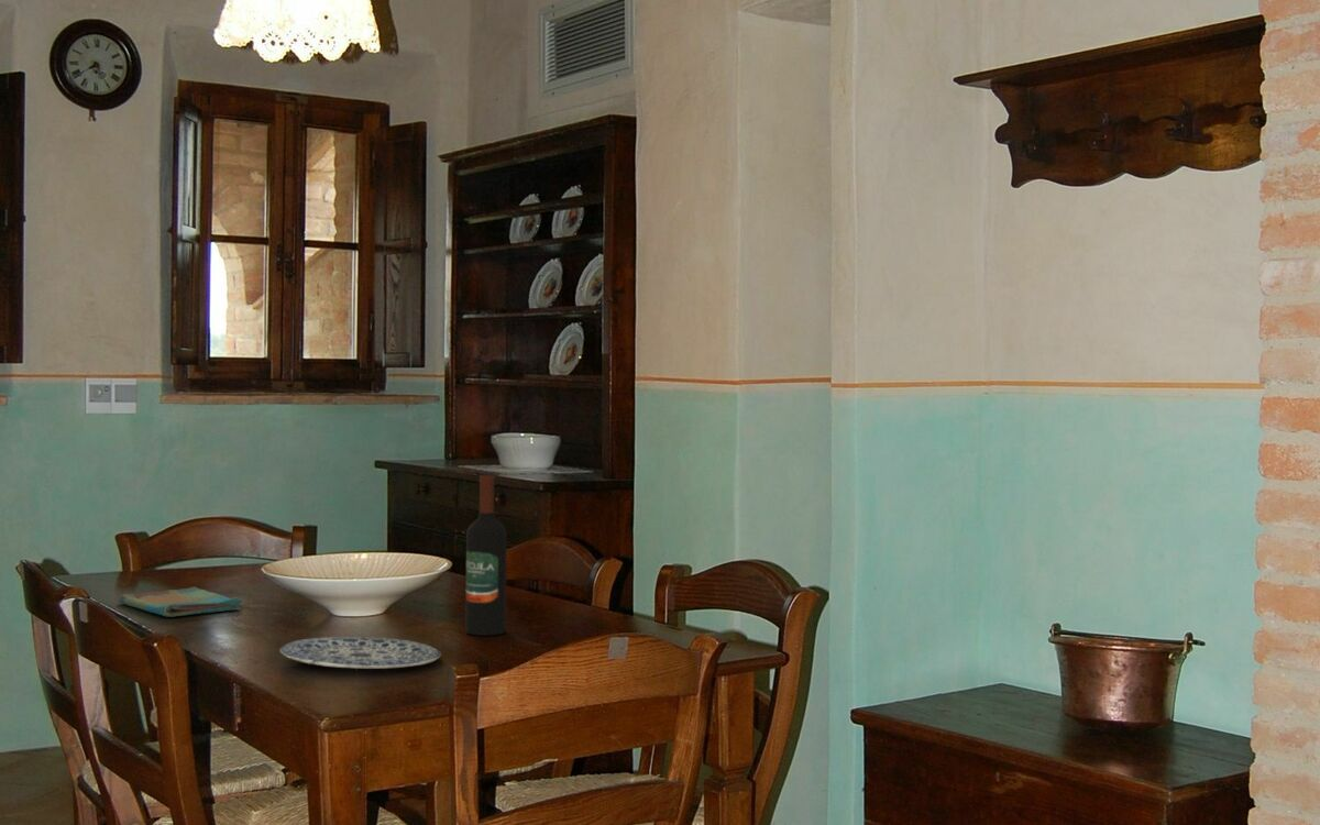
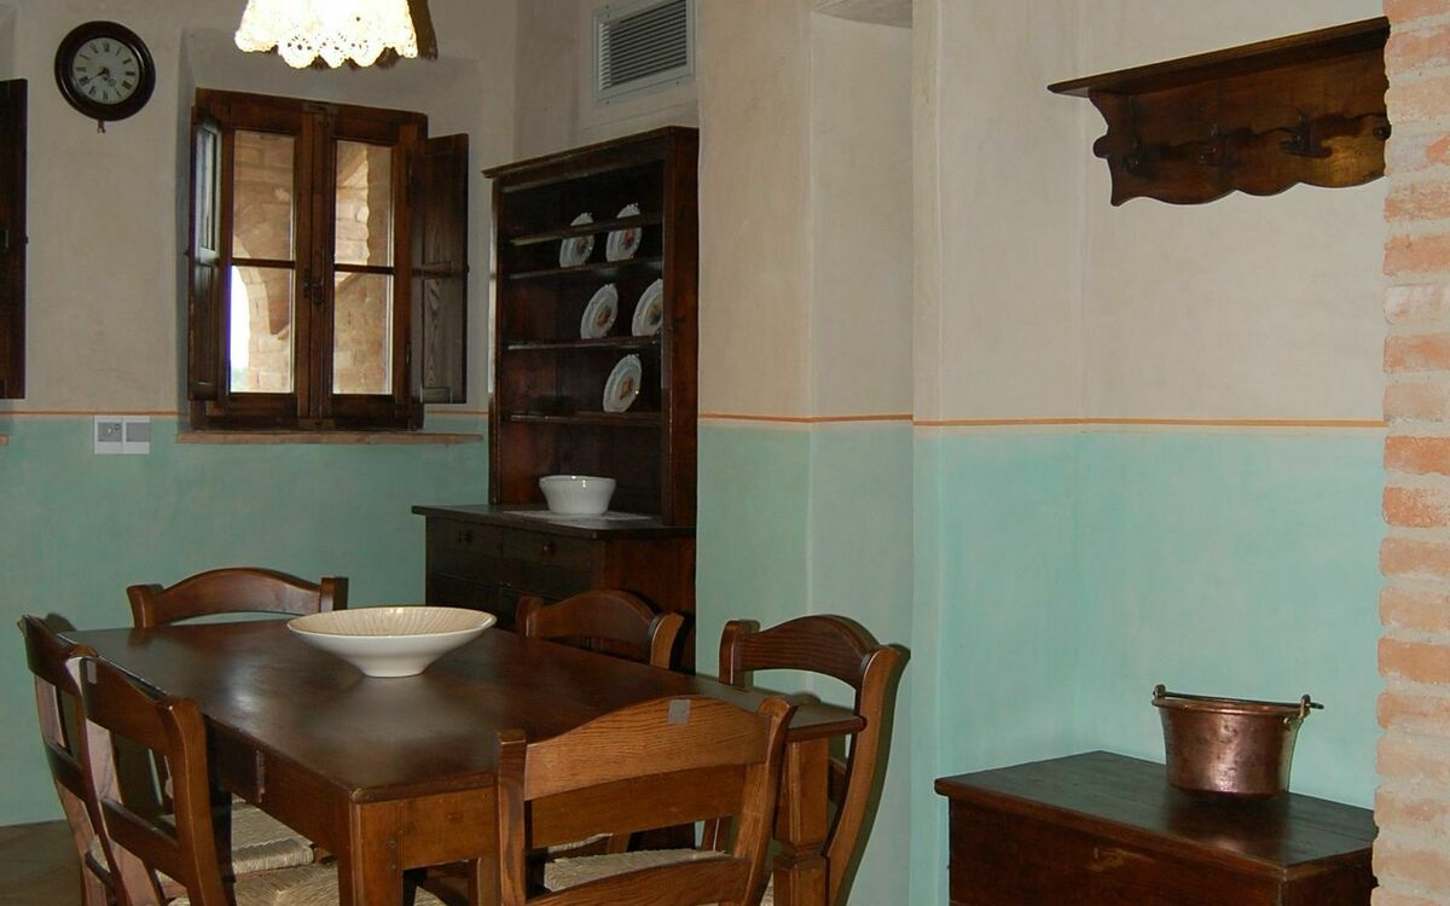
- wine bottle (486, 553)
- dish towel (179, 600)
- plate (361, 653)
